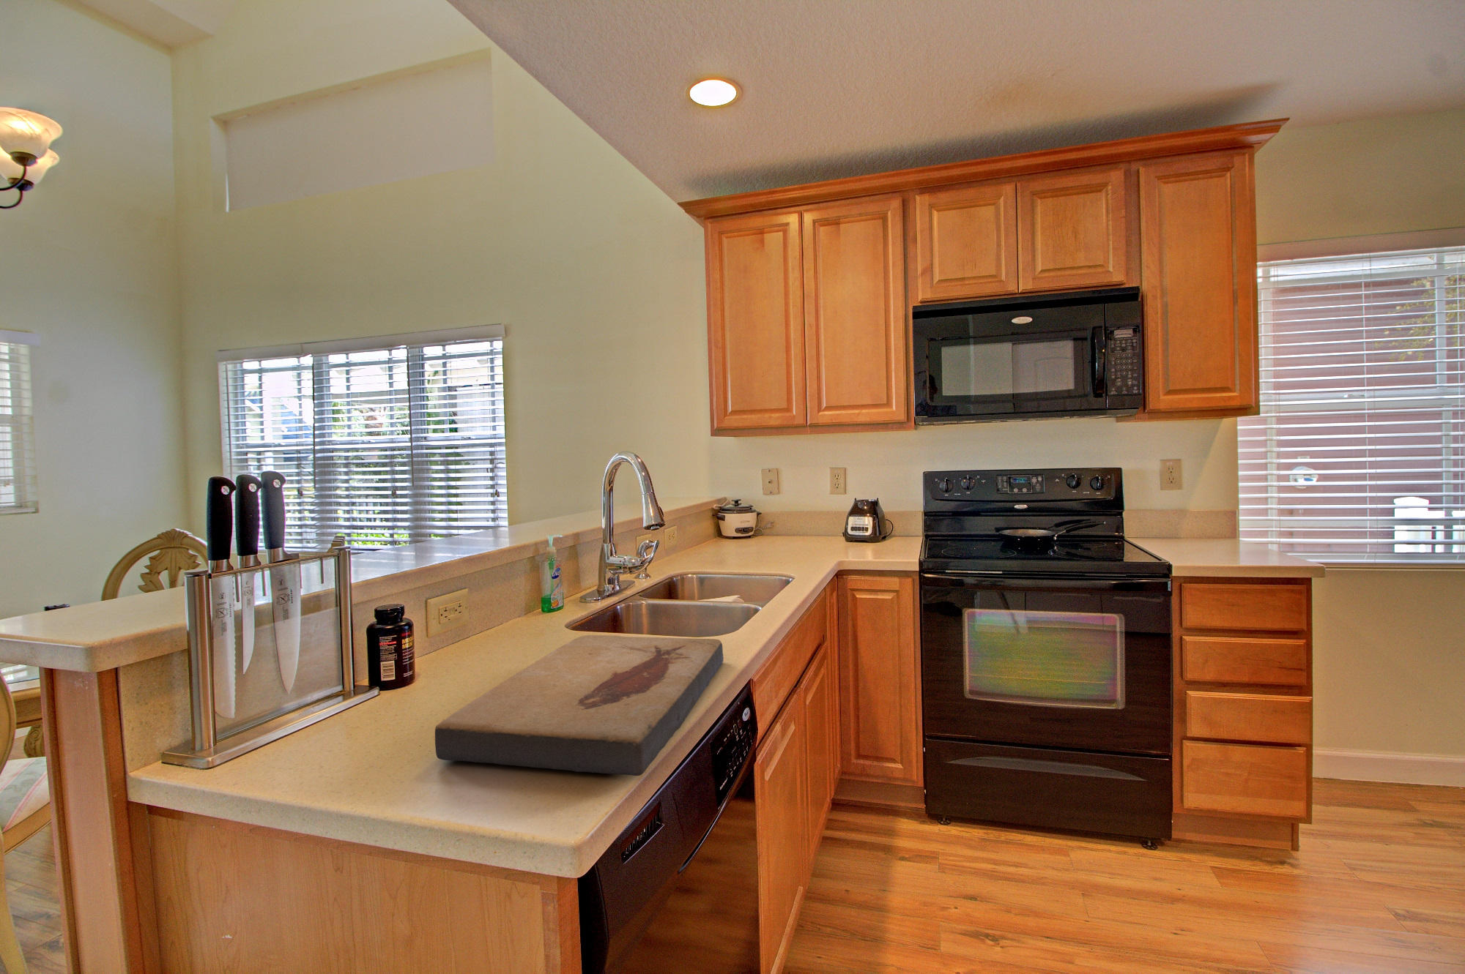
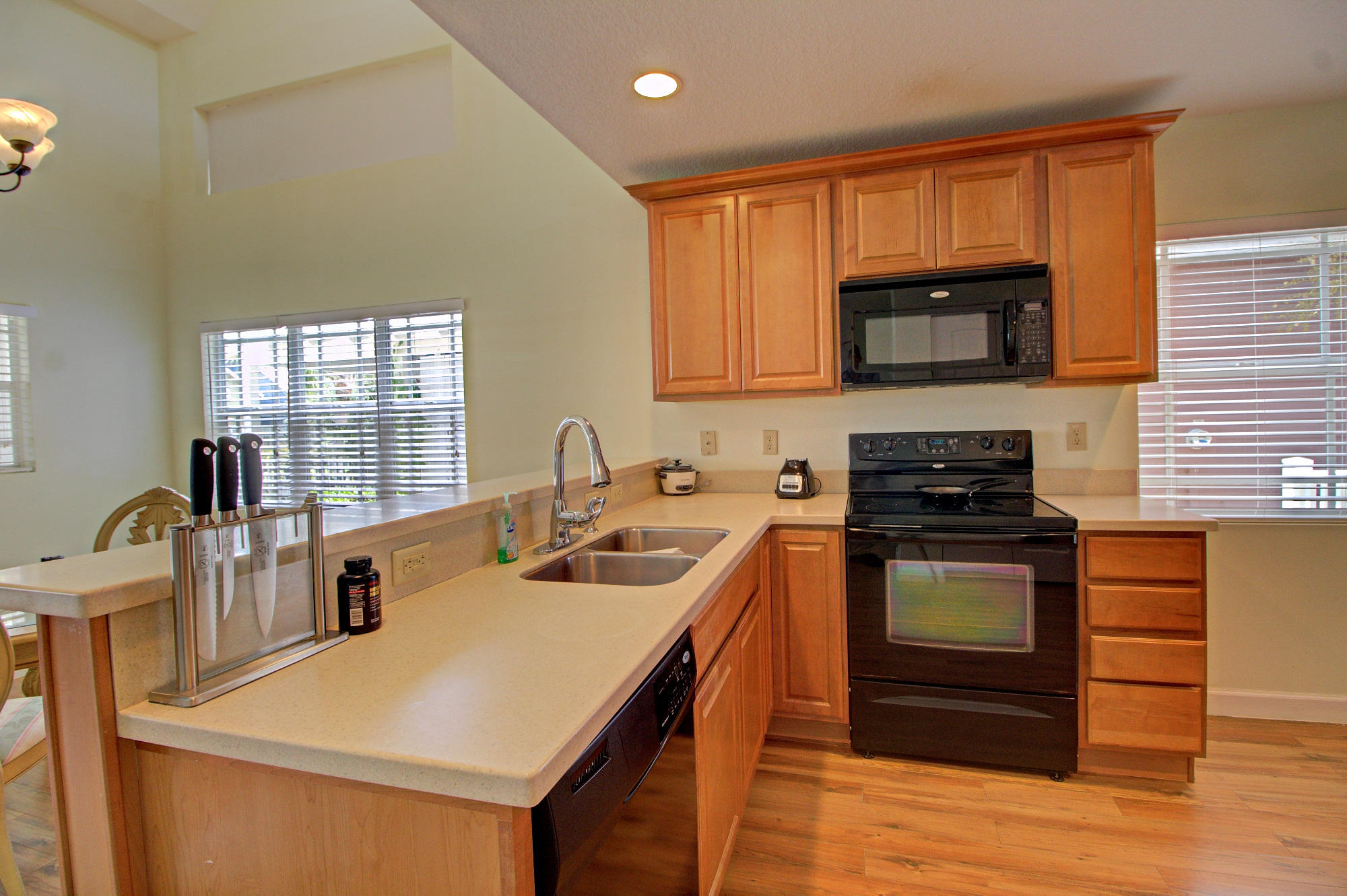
- fish fossil (604, 688)
